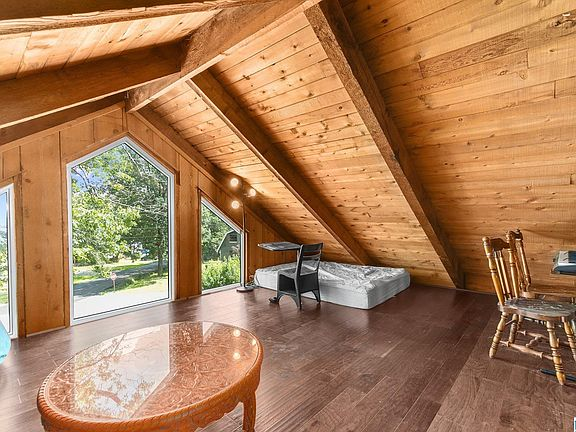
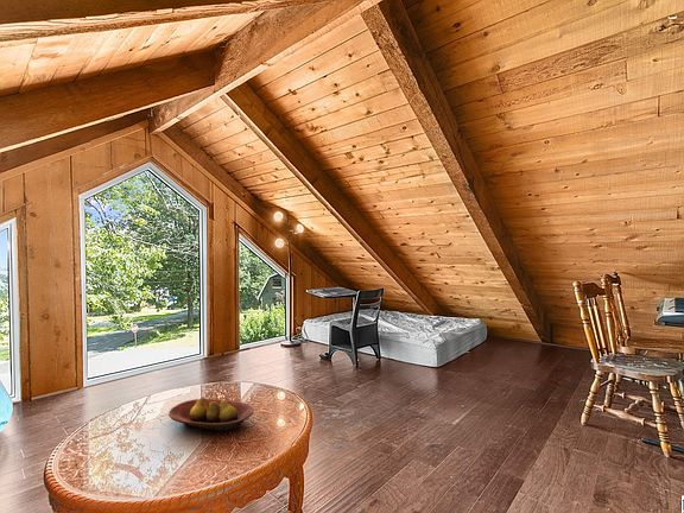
+ fruit bowl (211, 411)
